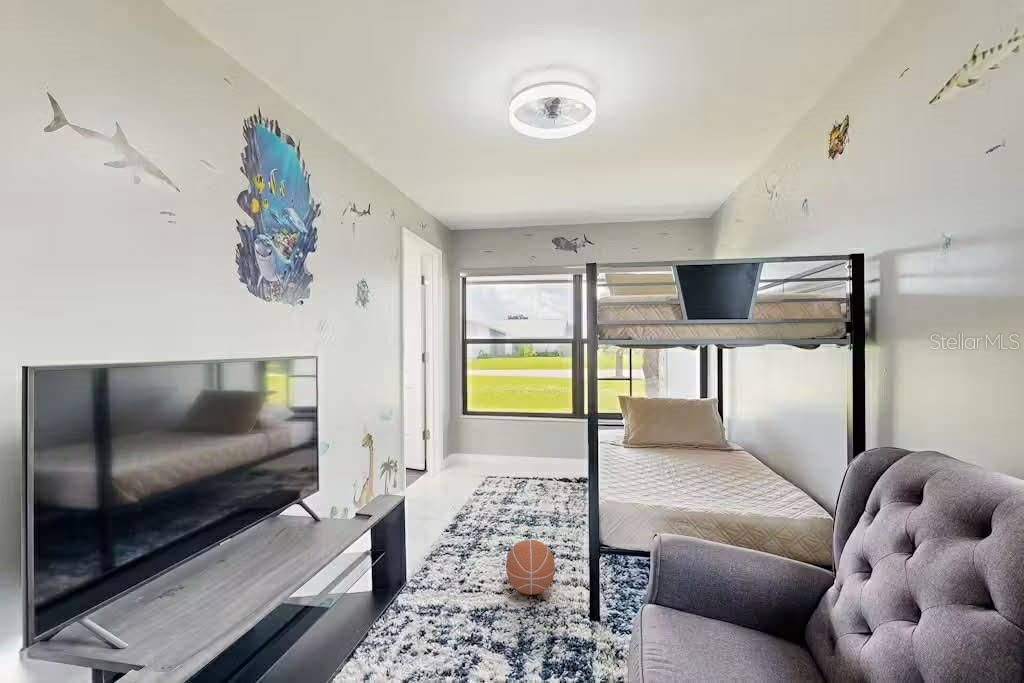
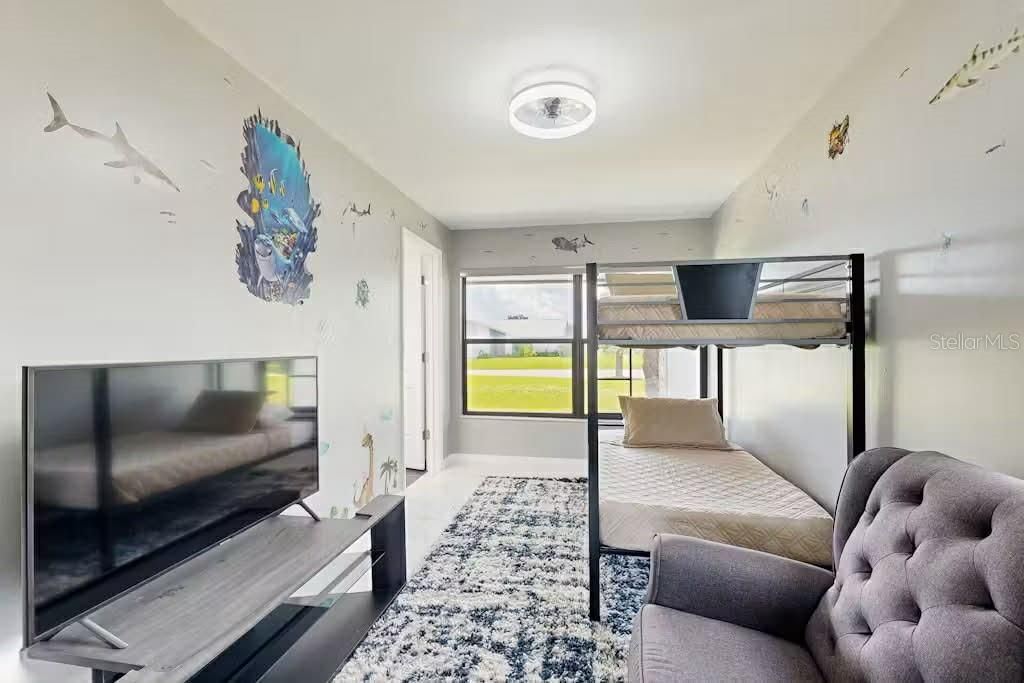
- basketball (530, 566)
